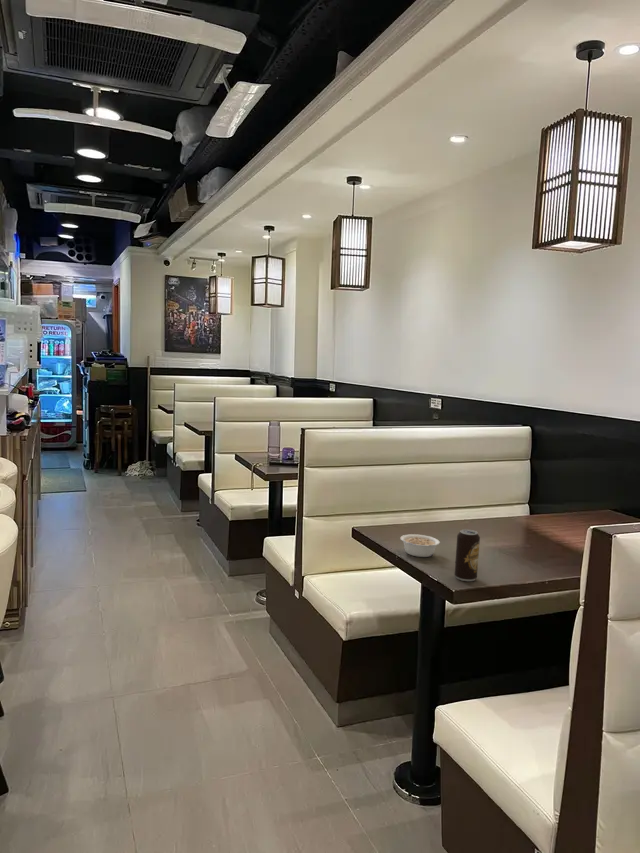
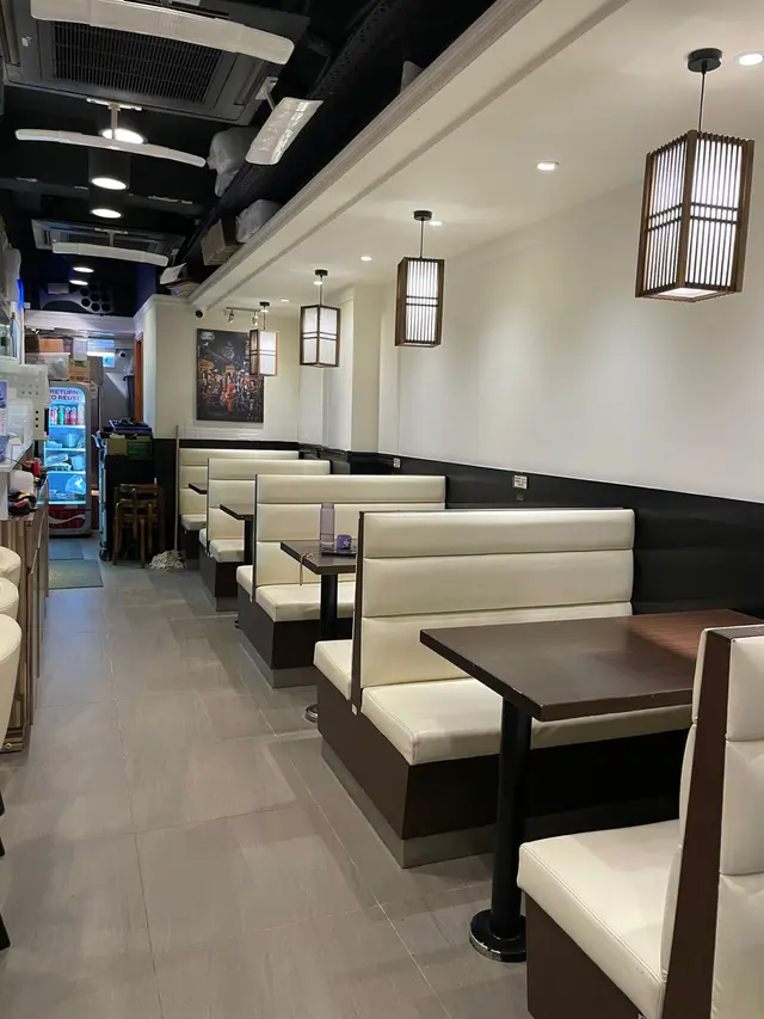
- legume (421, 545)
- beverage can (467, 555)
